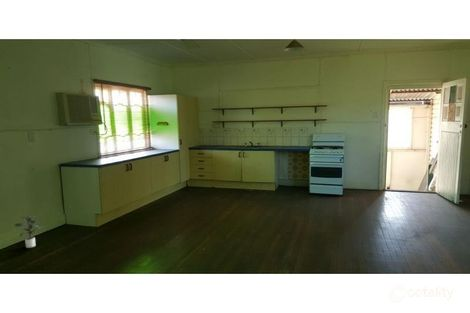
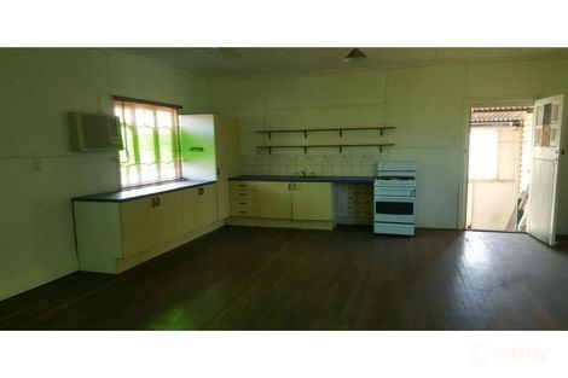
- potted plant (29, 230)
